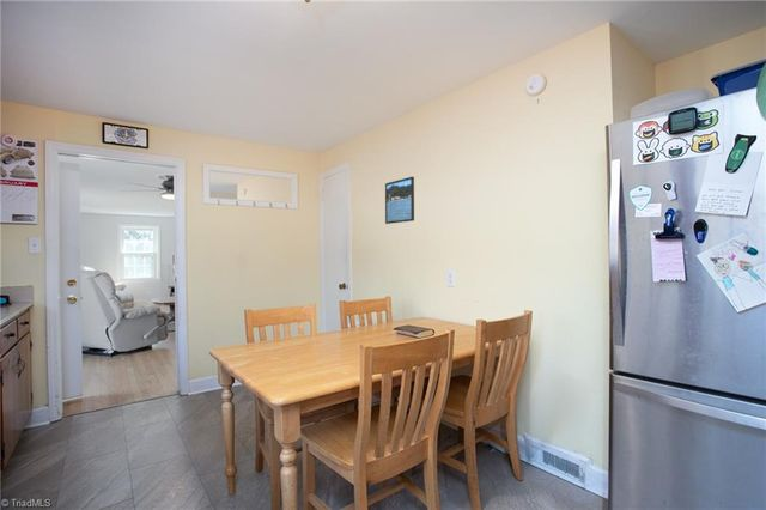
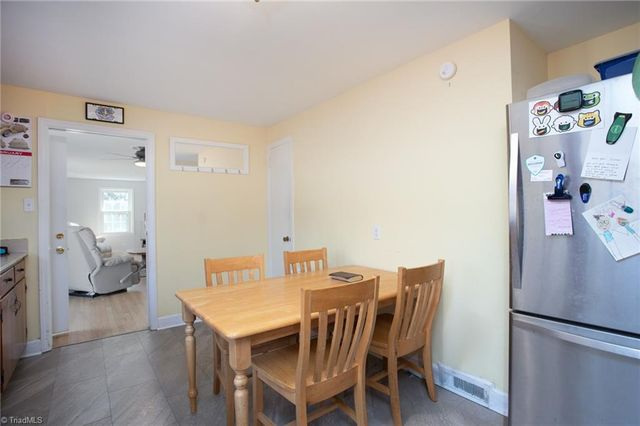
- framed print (399, 201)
